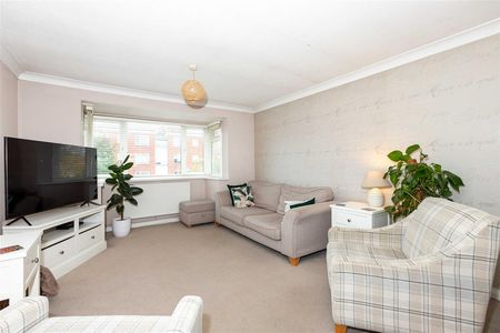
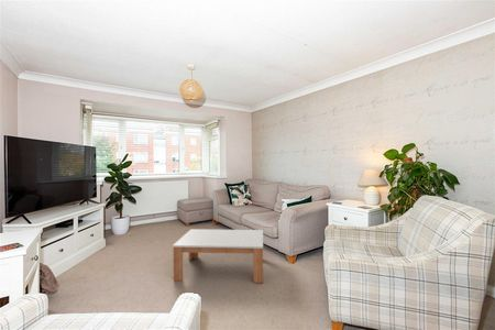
+ coffee table (222, 252)
